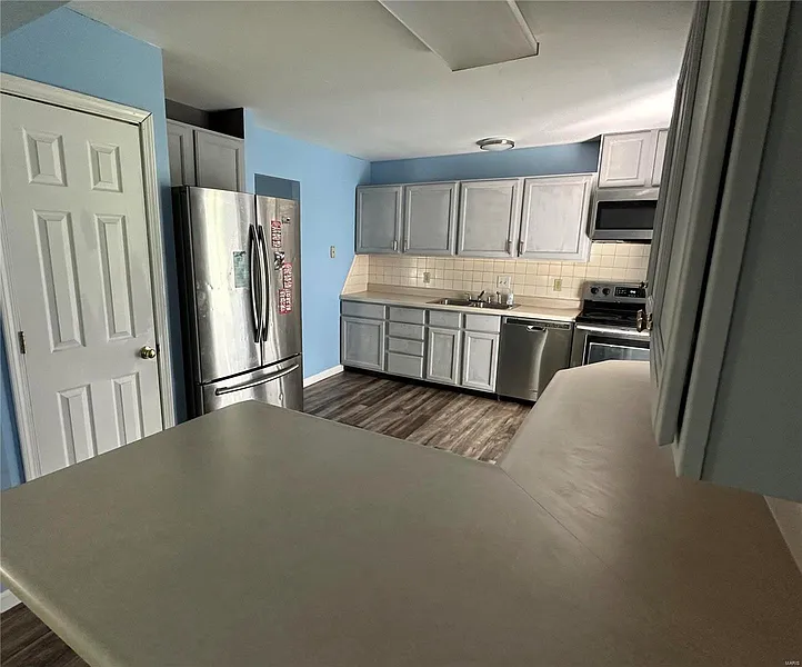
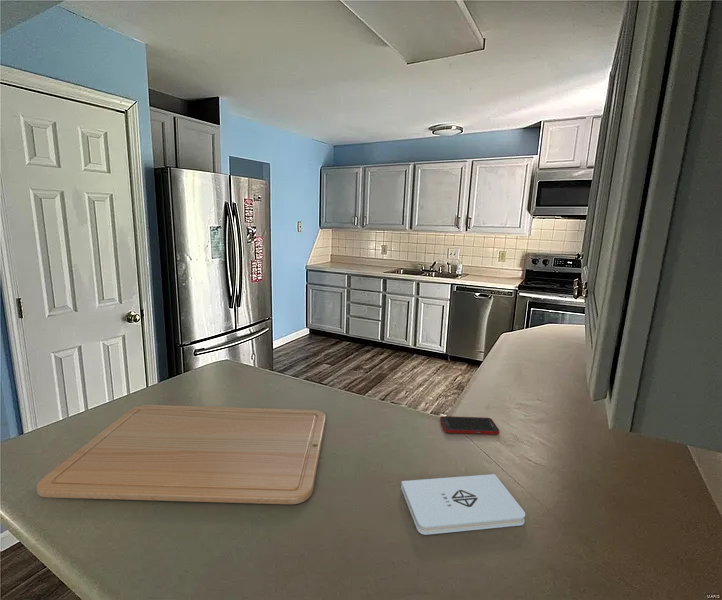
+ chopping board (206, 444)
+ notepad (460, 501)
+ cell phone (468, 425)
